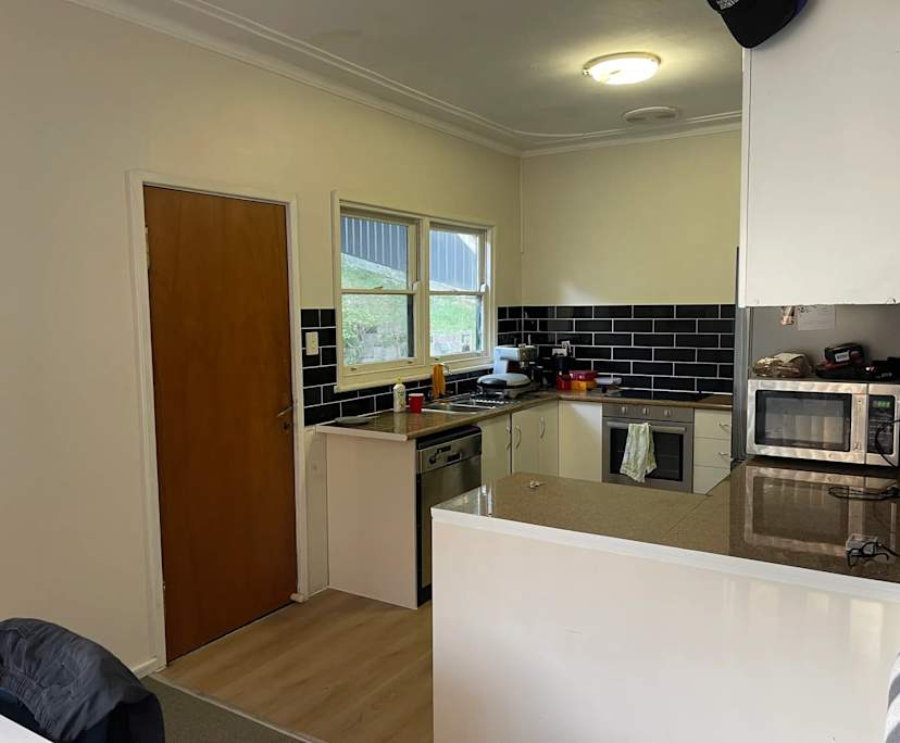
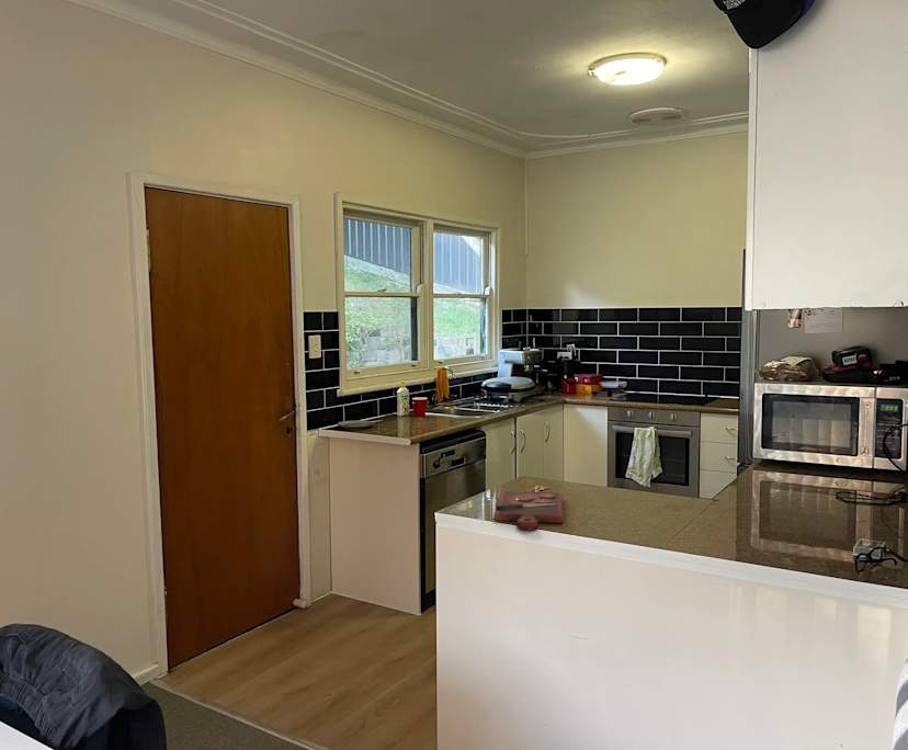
+ cutting board (532, 505)
